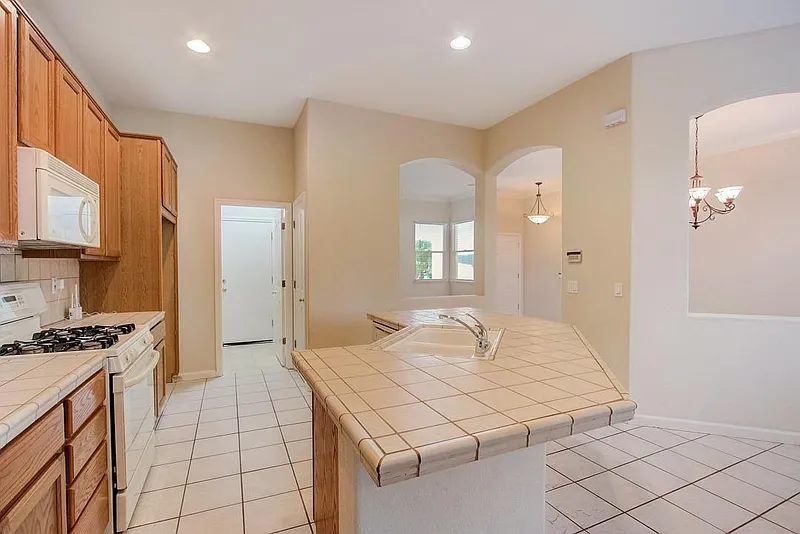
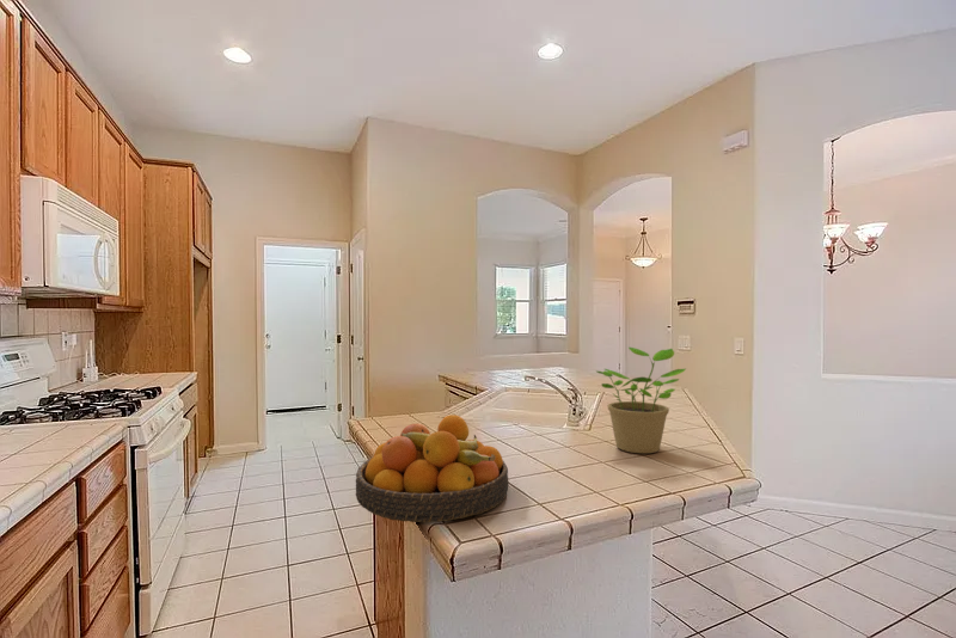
+ fruit bowl (433, 456)
+ potted plant (643, 399)
